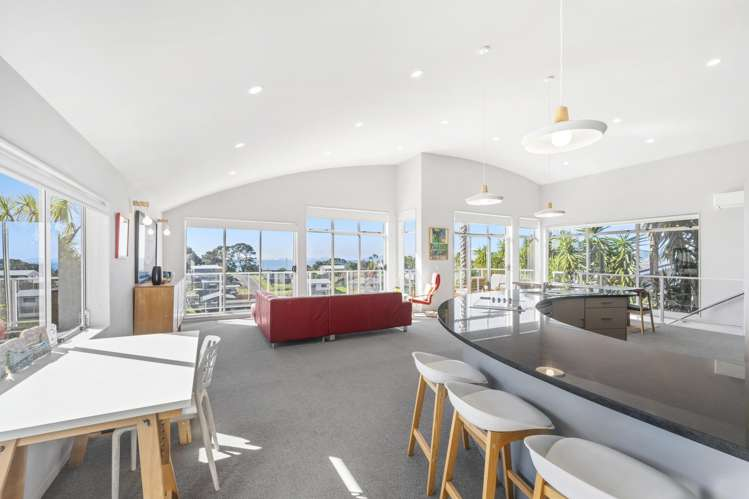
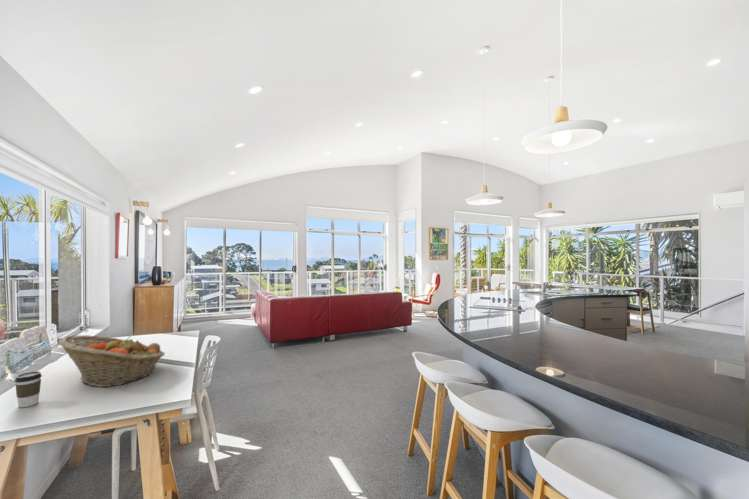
+ fruit basket (114, 354)
+ coffee cup (28, 389)
